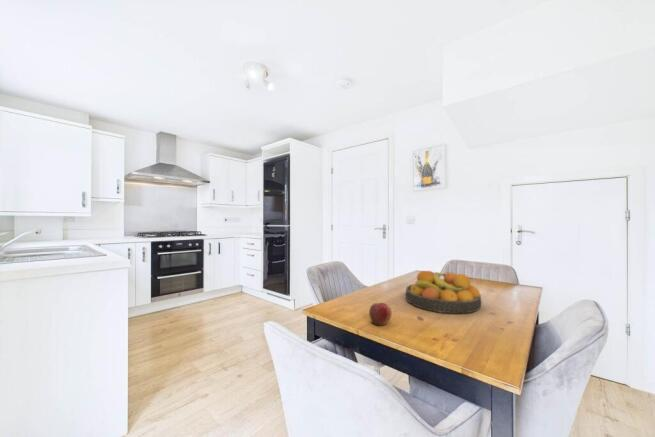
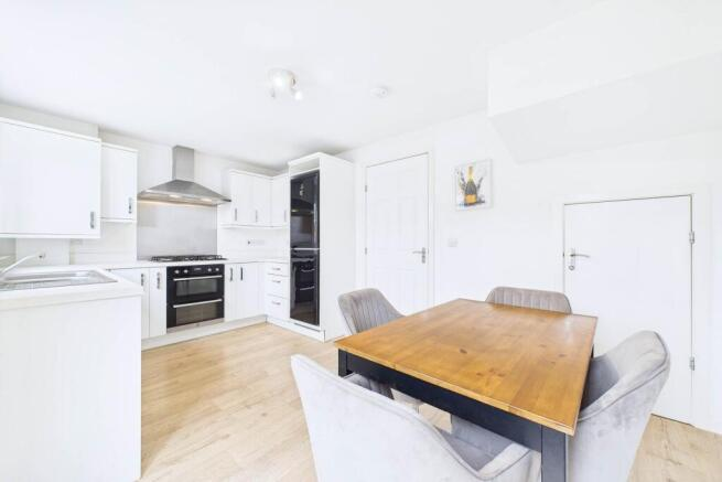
- fruit bowl (441, 286)
- apple (380, 312)
